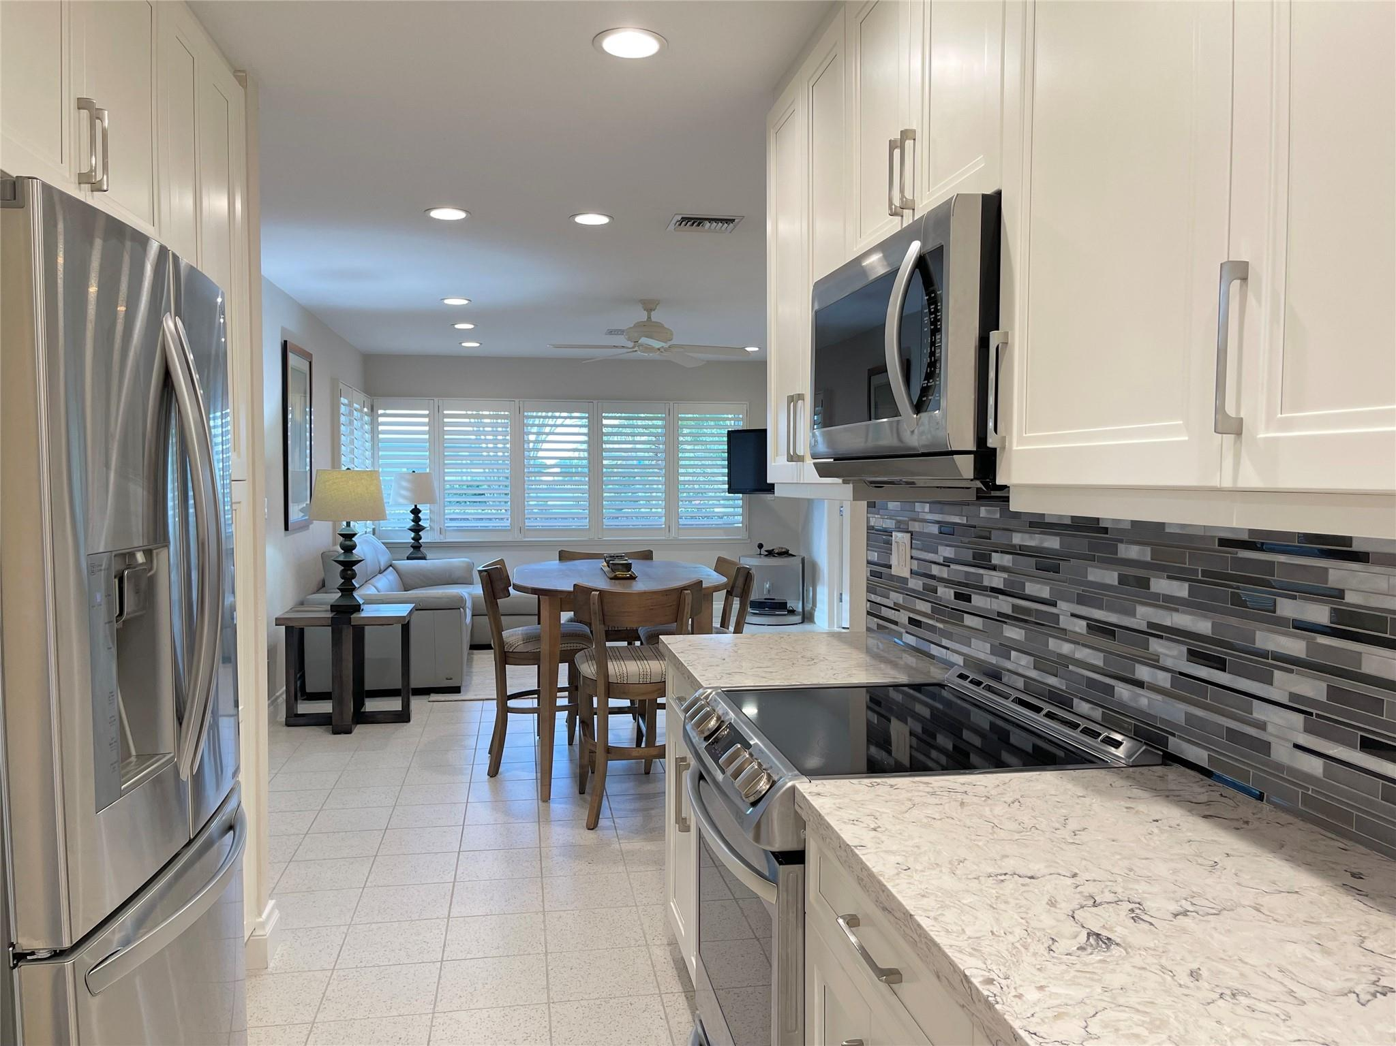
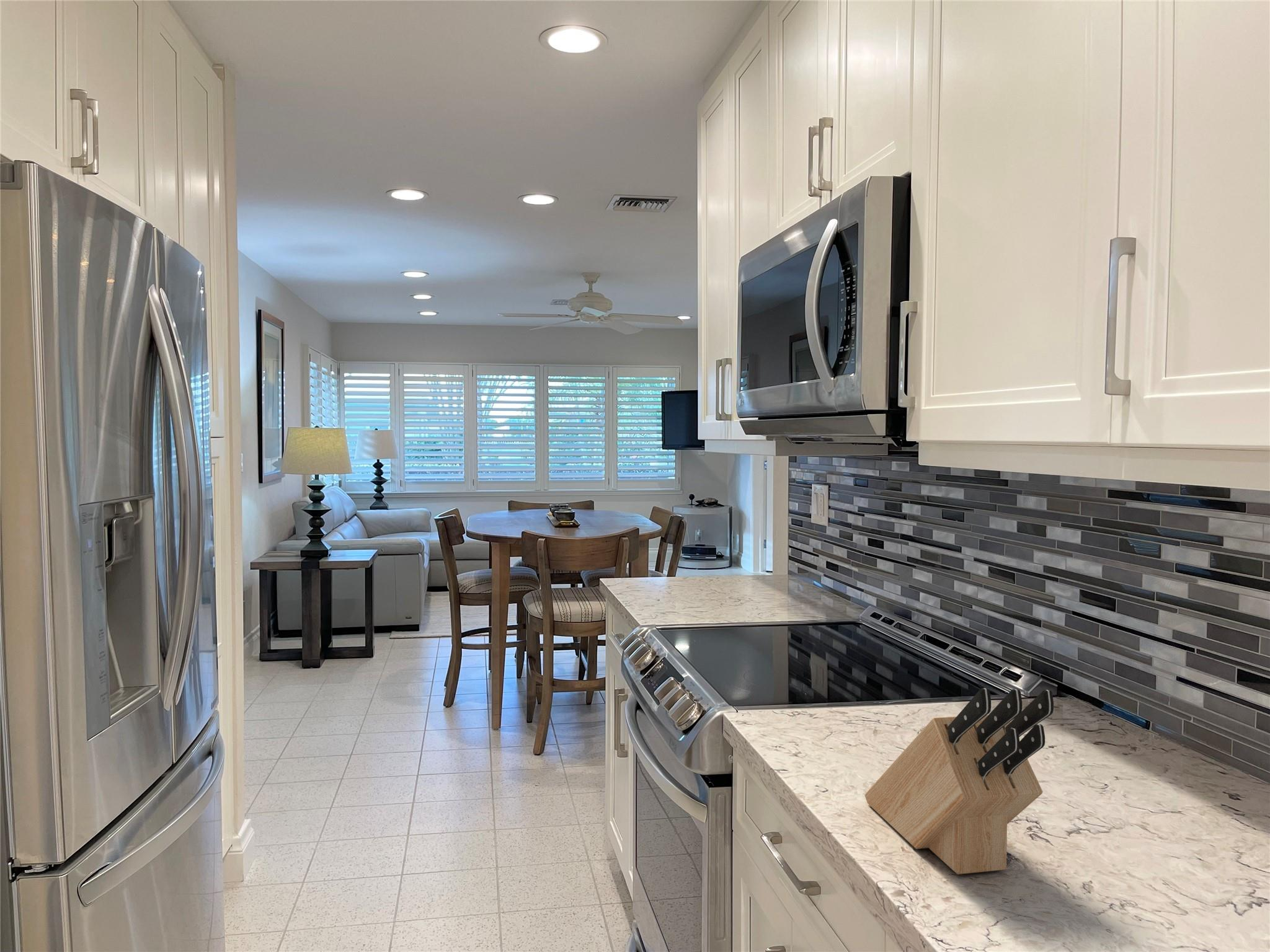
+ knife block (954, 754)
